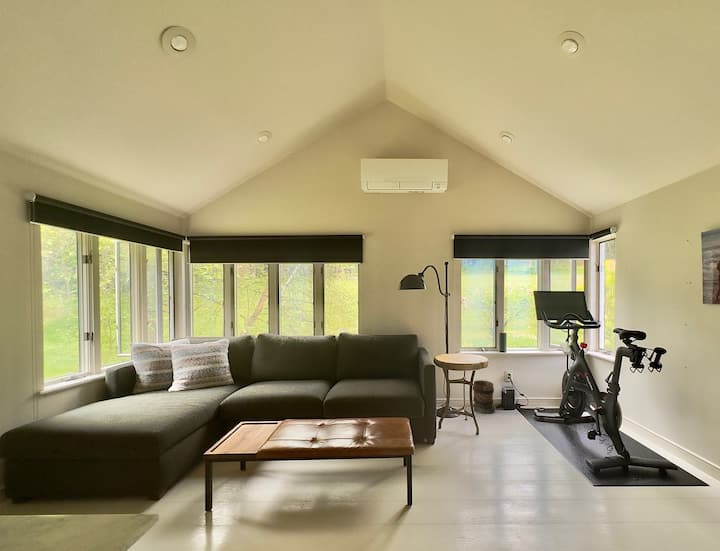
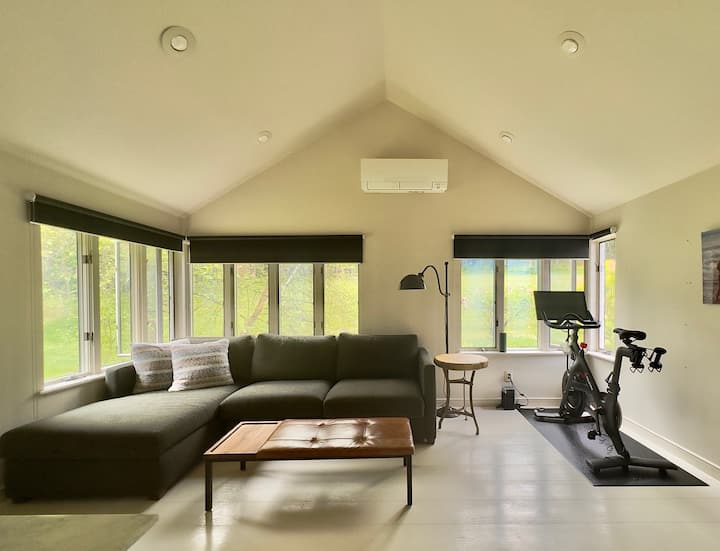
- wooden barrel (482, 395)
